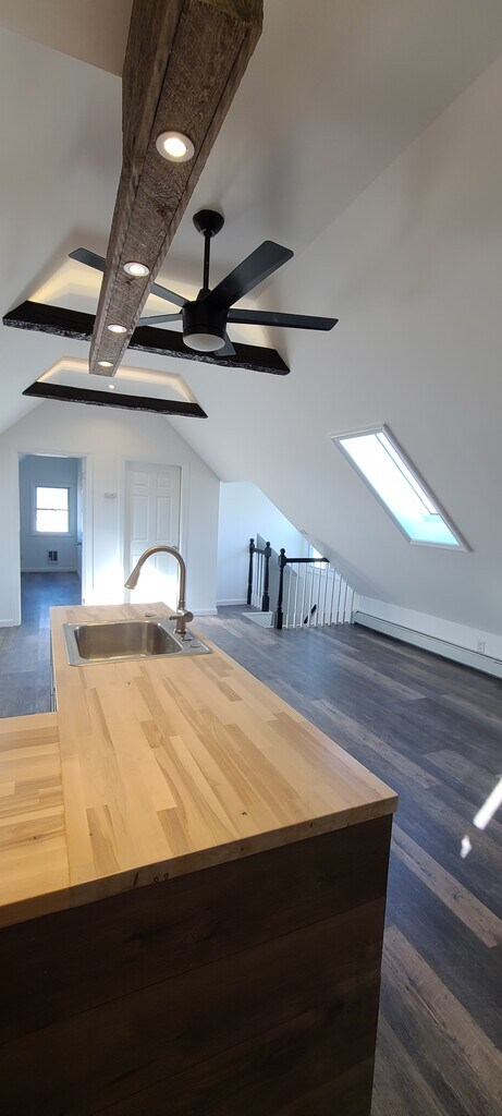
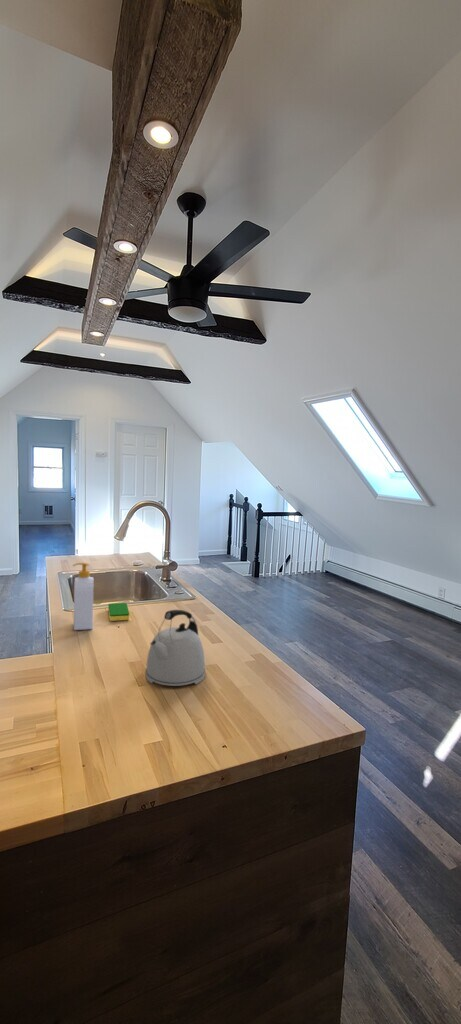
+ dish sponge (118, 611)
+ kettle (175, 641)
+ soap bottle (82, 594)
